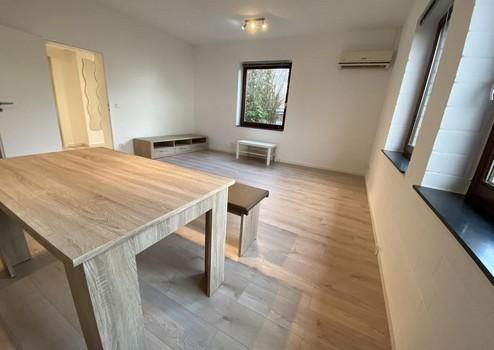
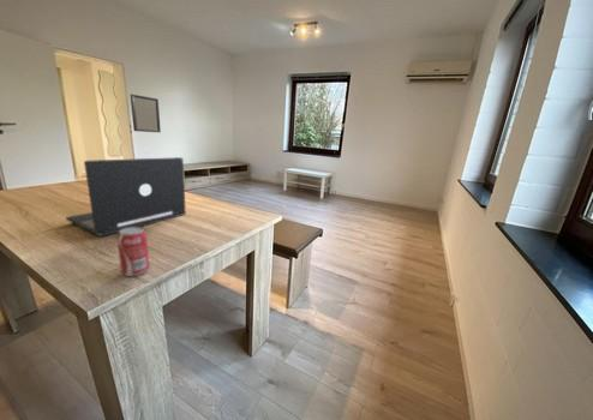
+ home mirror (145, 114)
+ laptop (127, 187)
+ beverage can (133, 251)
